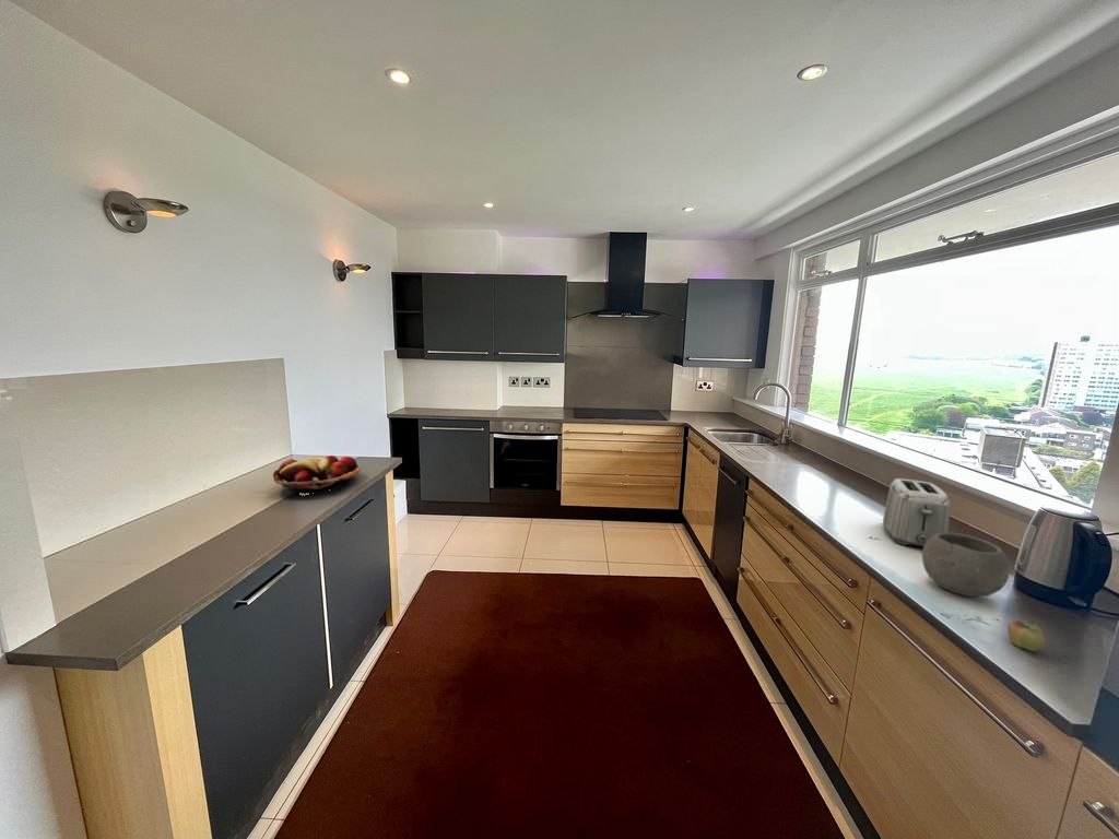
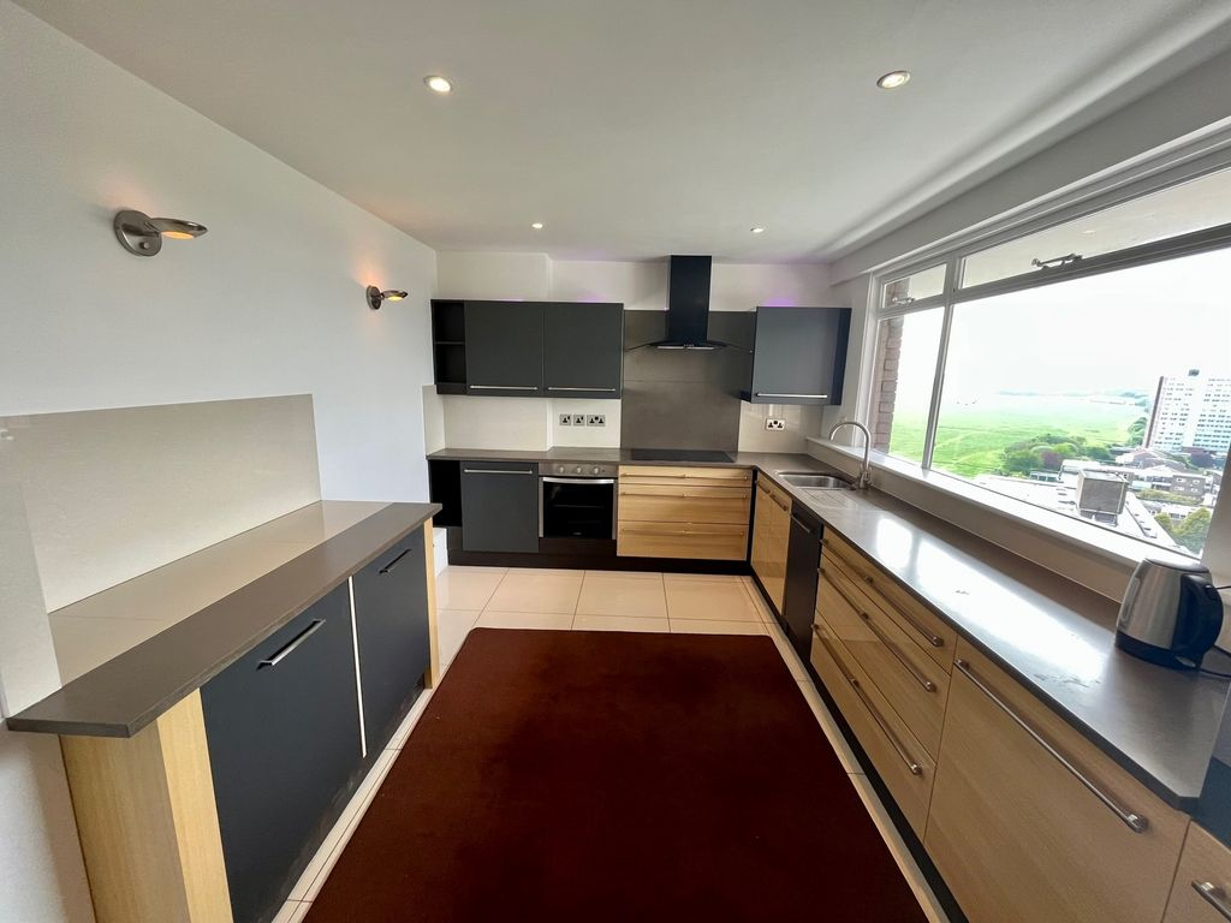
- apple (1024, 634)
- toaster (915, 510)
- fruit basket (318, 471)
- bowl (962, 565)
